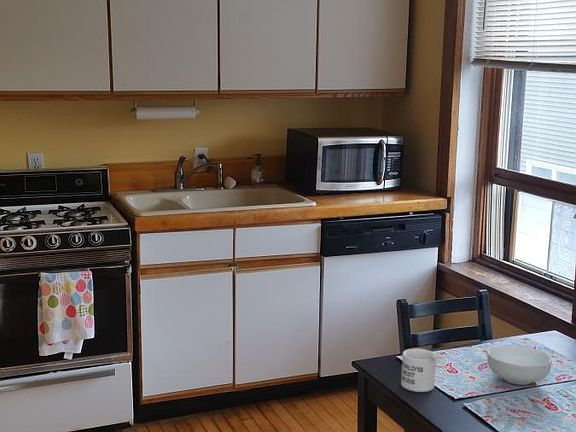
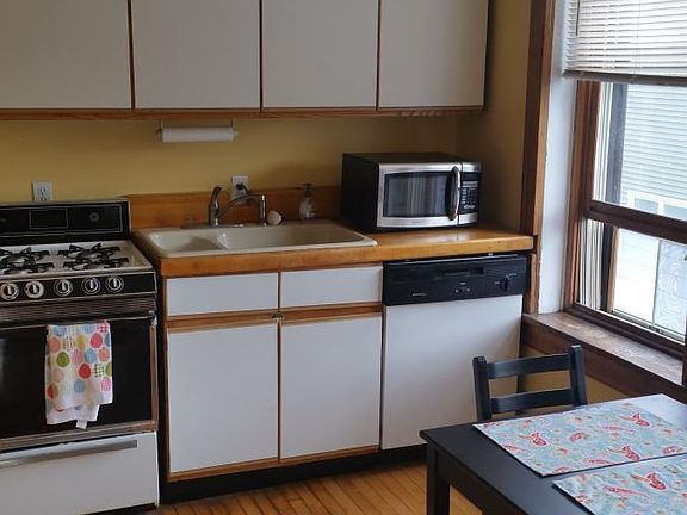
- mug (422, 368)
- cereal bowl (518, 367)
